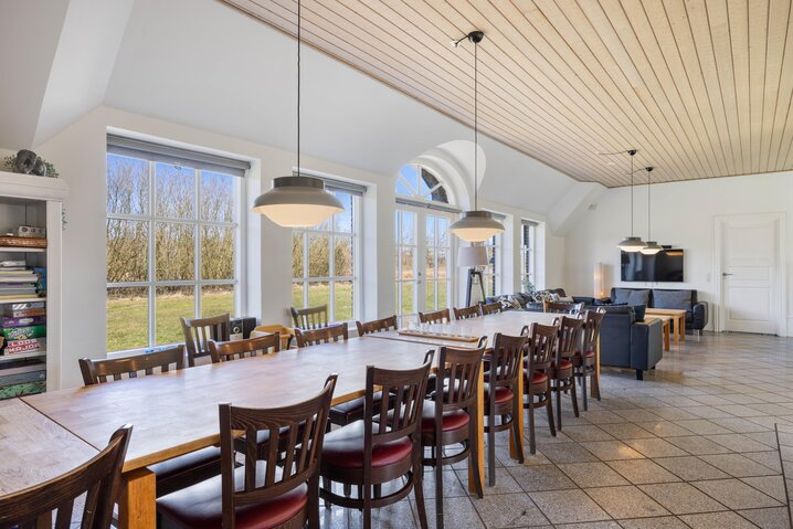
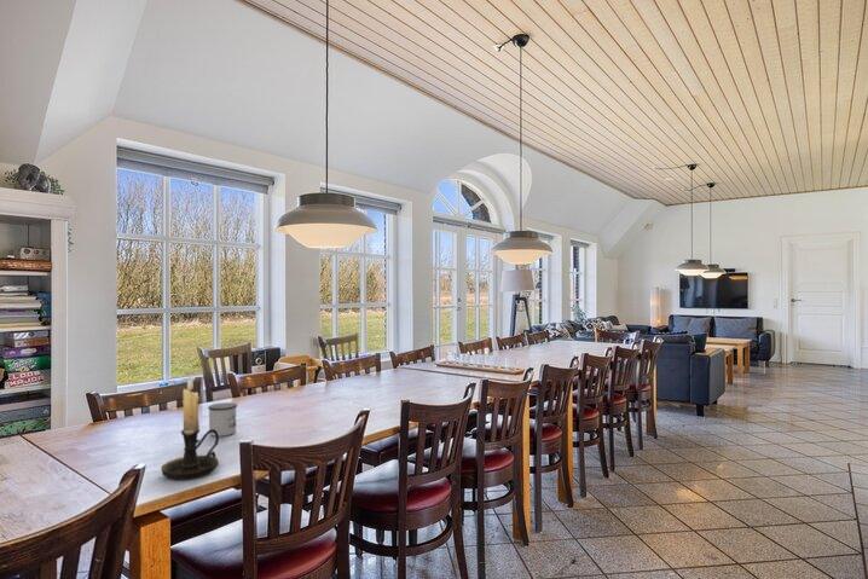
+ candle holder (196, 421)
+ mug (224, 418)
